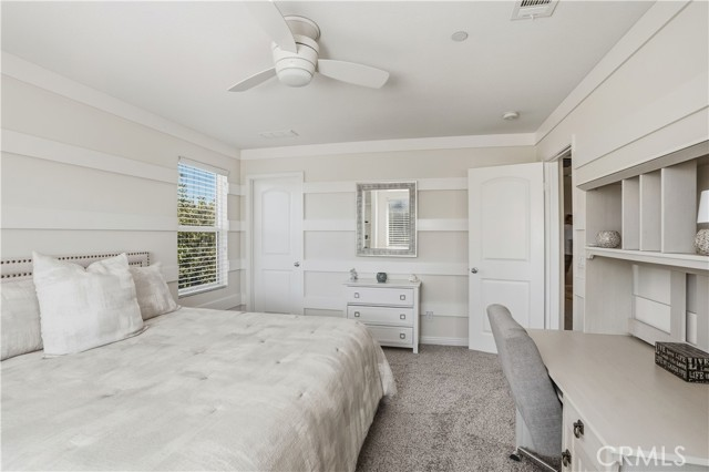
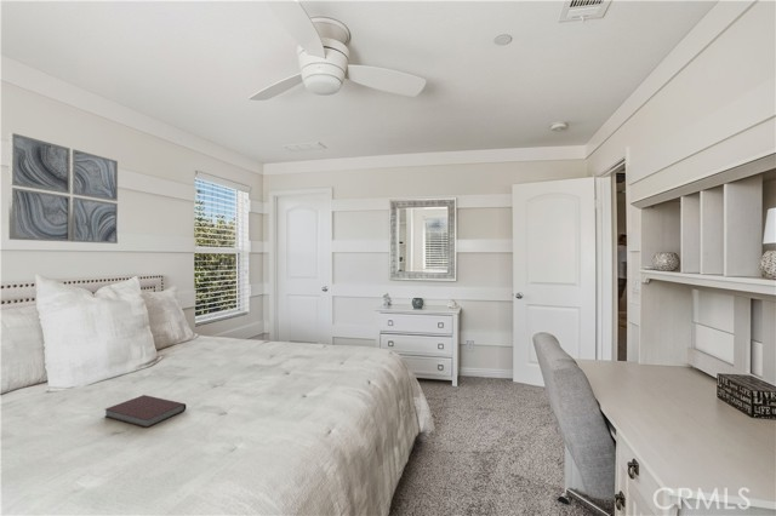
+ book (146, 409)
+ wall art (70, 194)
